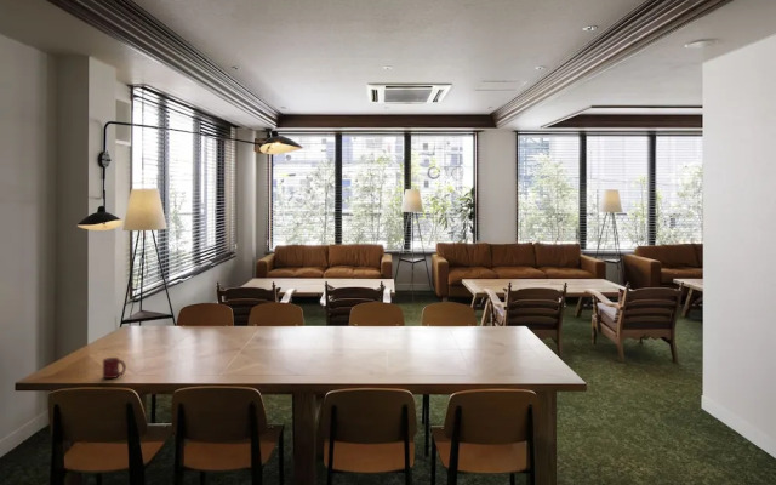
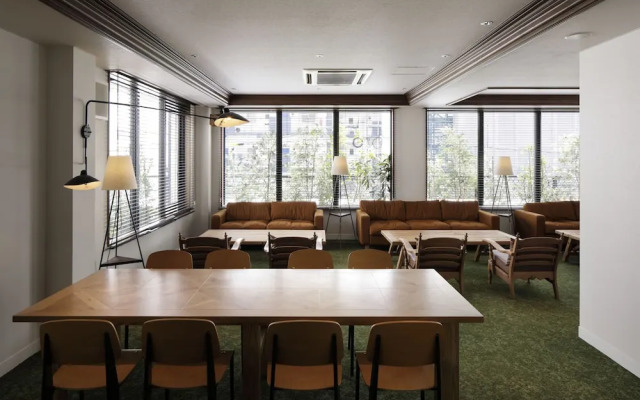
- cup (114, 367)
